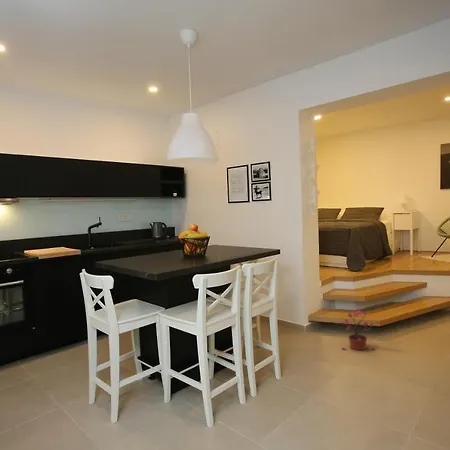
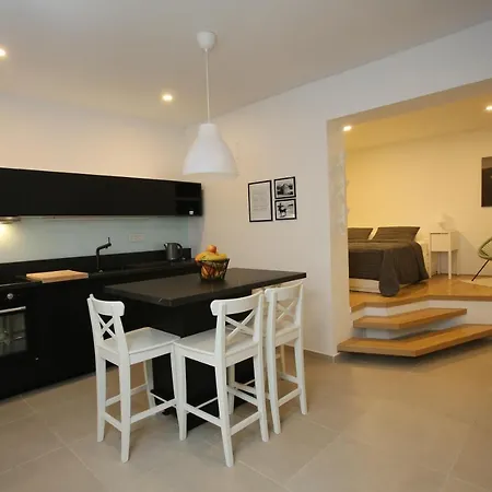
- potted plant (355, 328)
